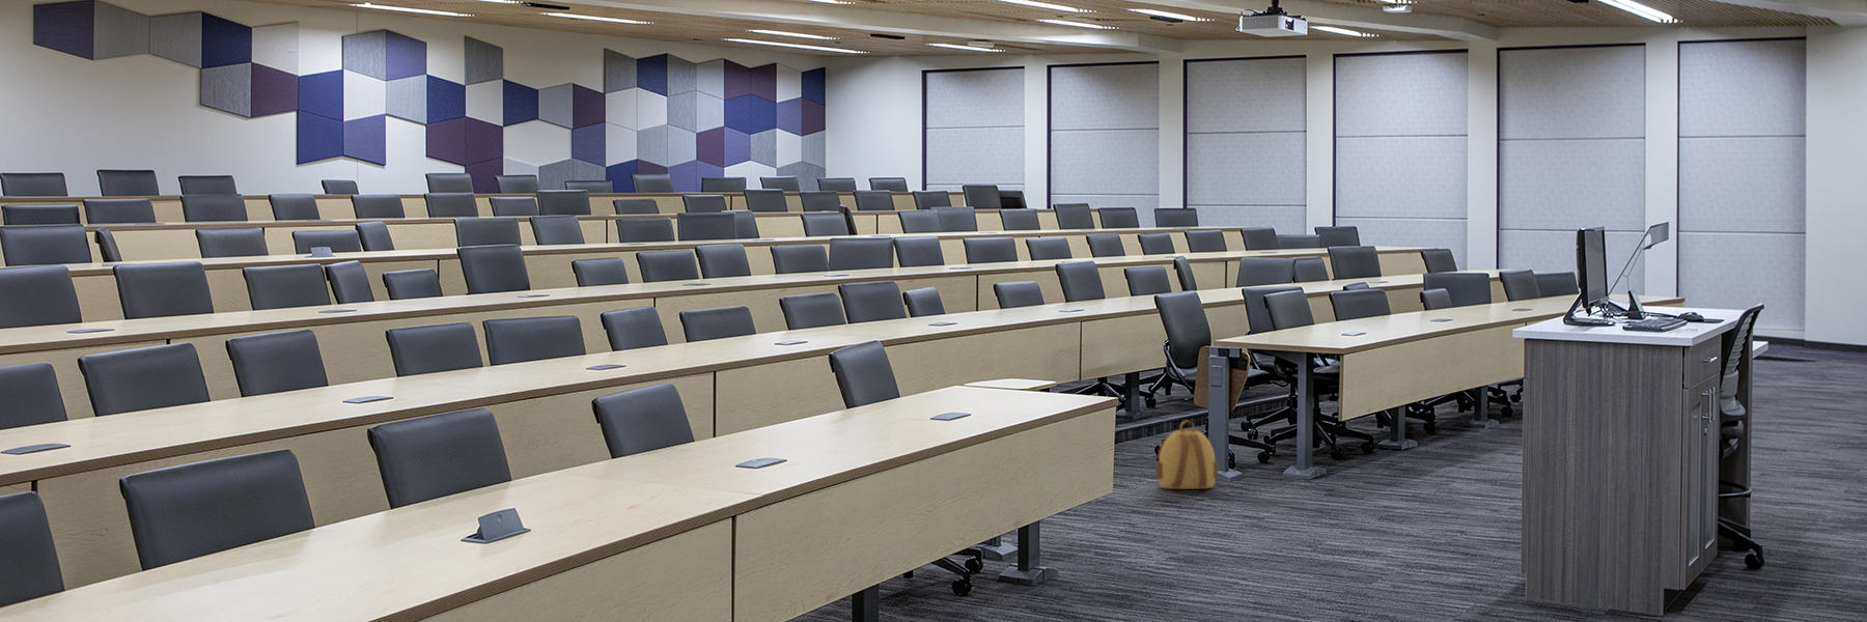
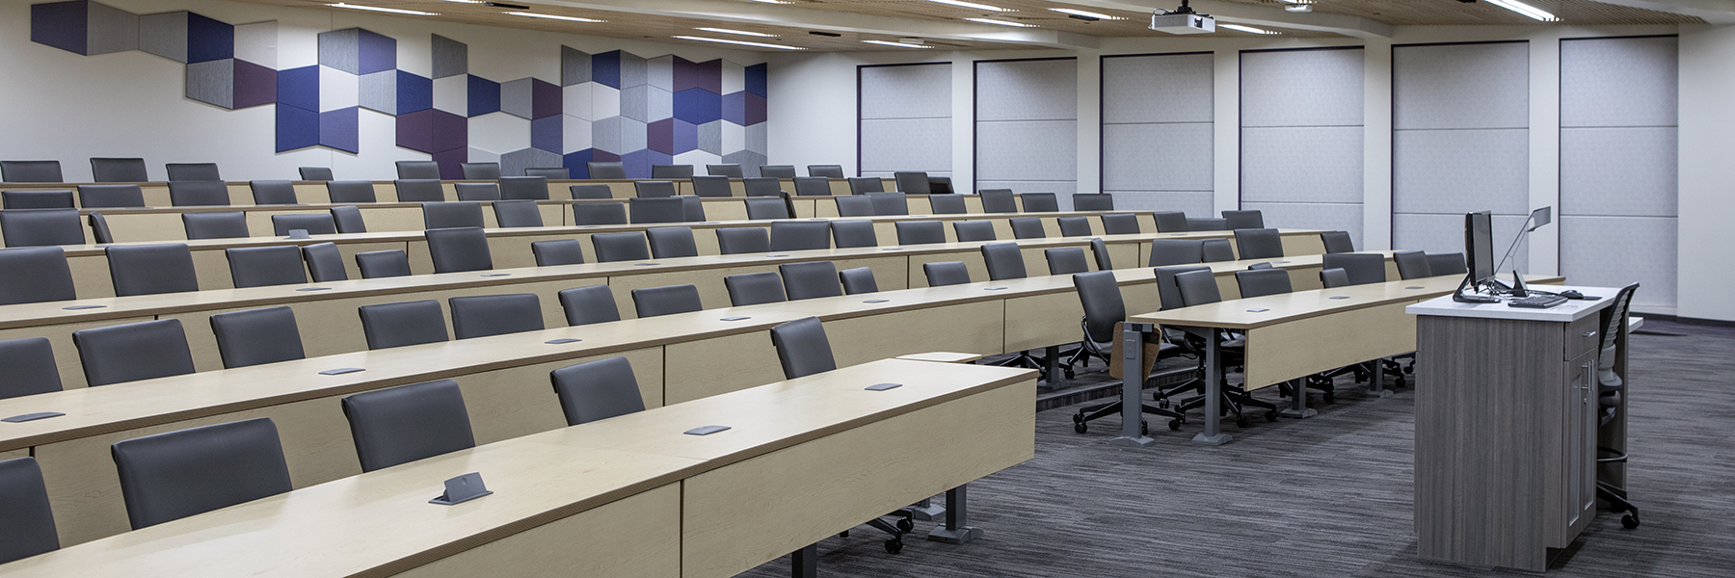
- backpack (1187, 454)
